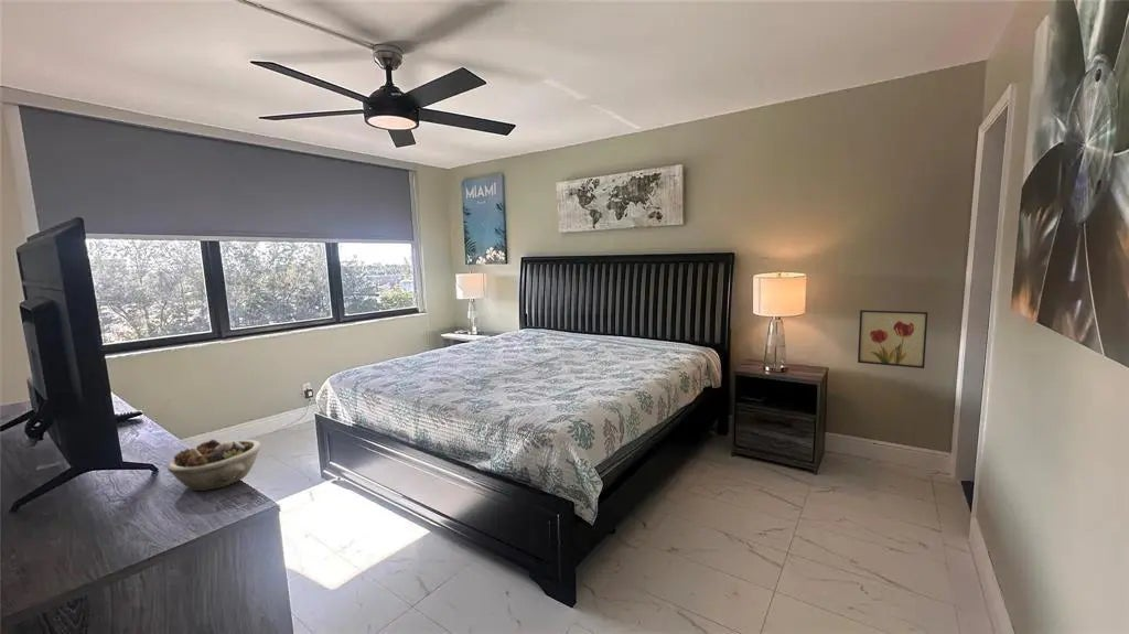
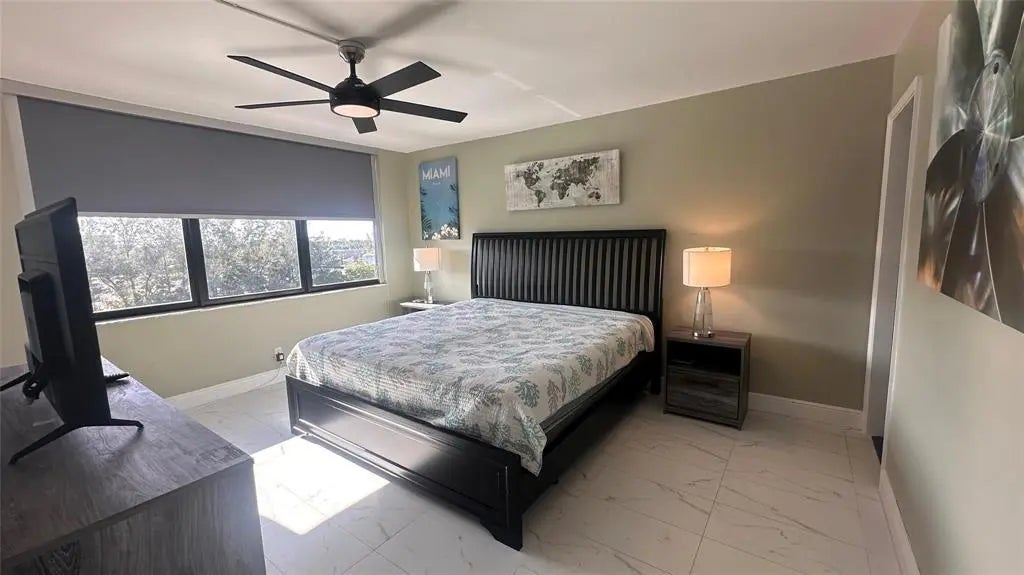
- wall art (891, 337)
- succulent planter (217, 460)
